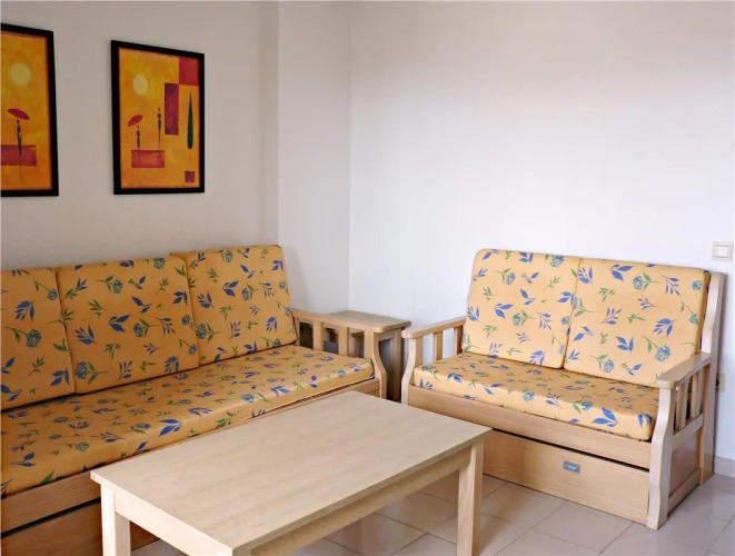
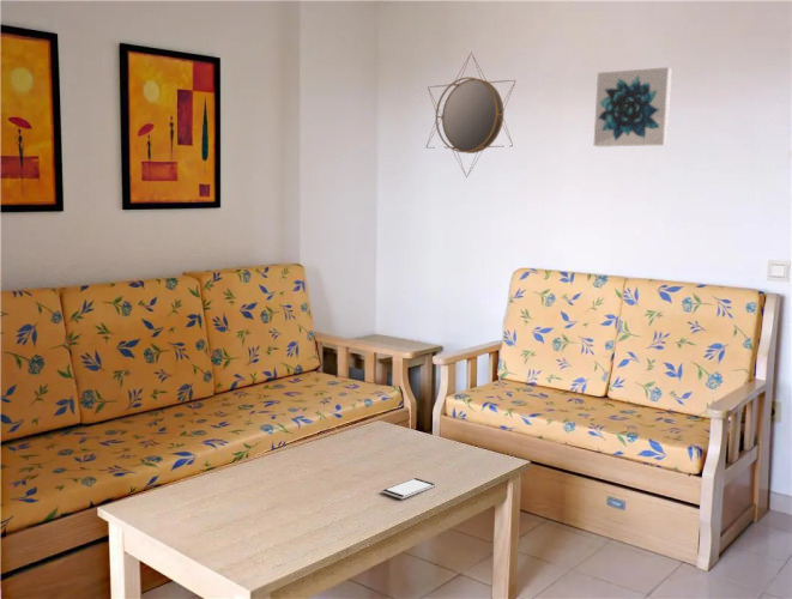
+ home mirror (468, 115)
+ smartphone (409, 488)
+ wall art (631, 108)
